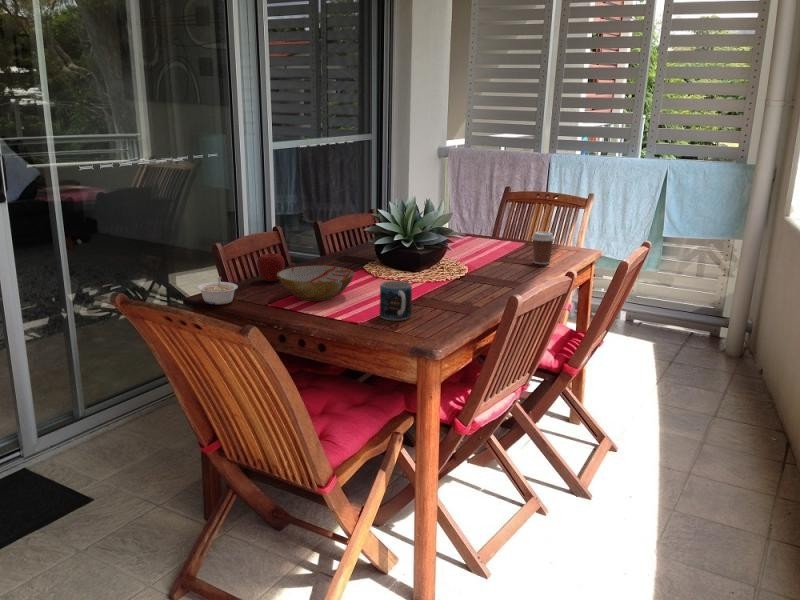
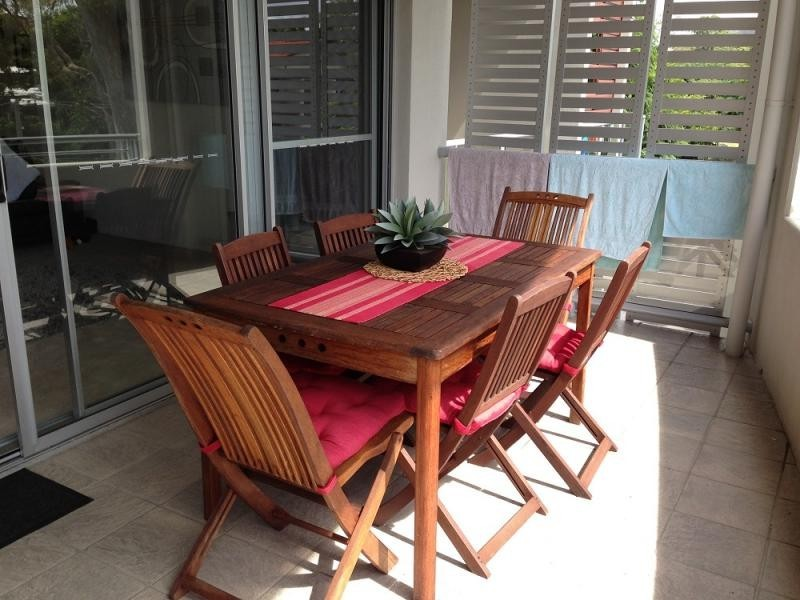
- mug (397, 302)
- bowl (316, 285)
- coffee cup (542, 247)
- apple (271, 267)
- legume (217, 292)
